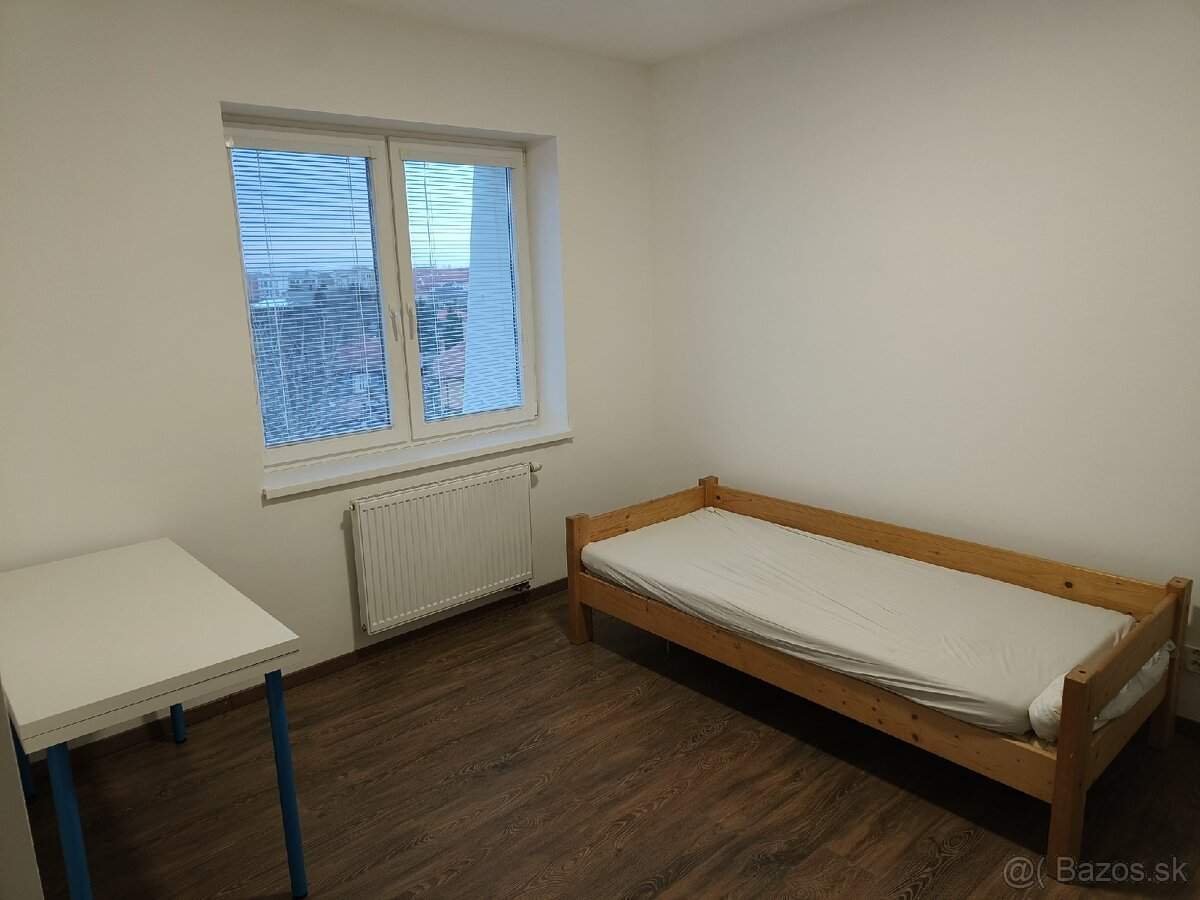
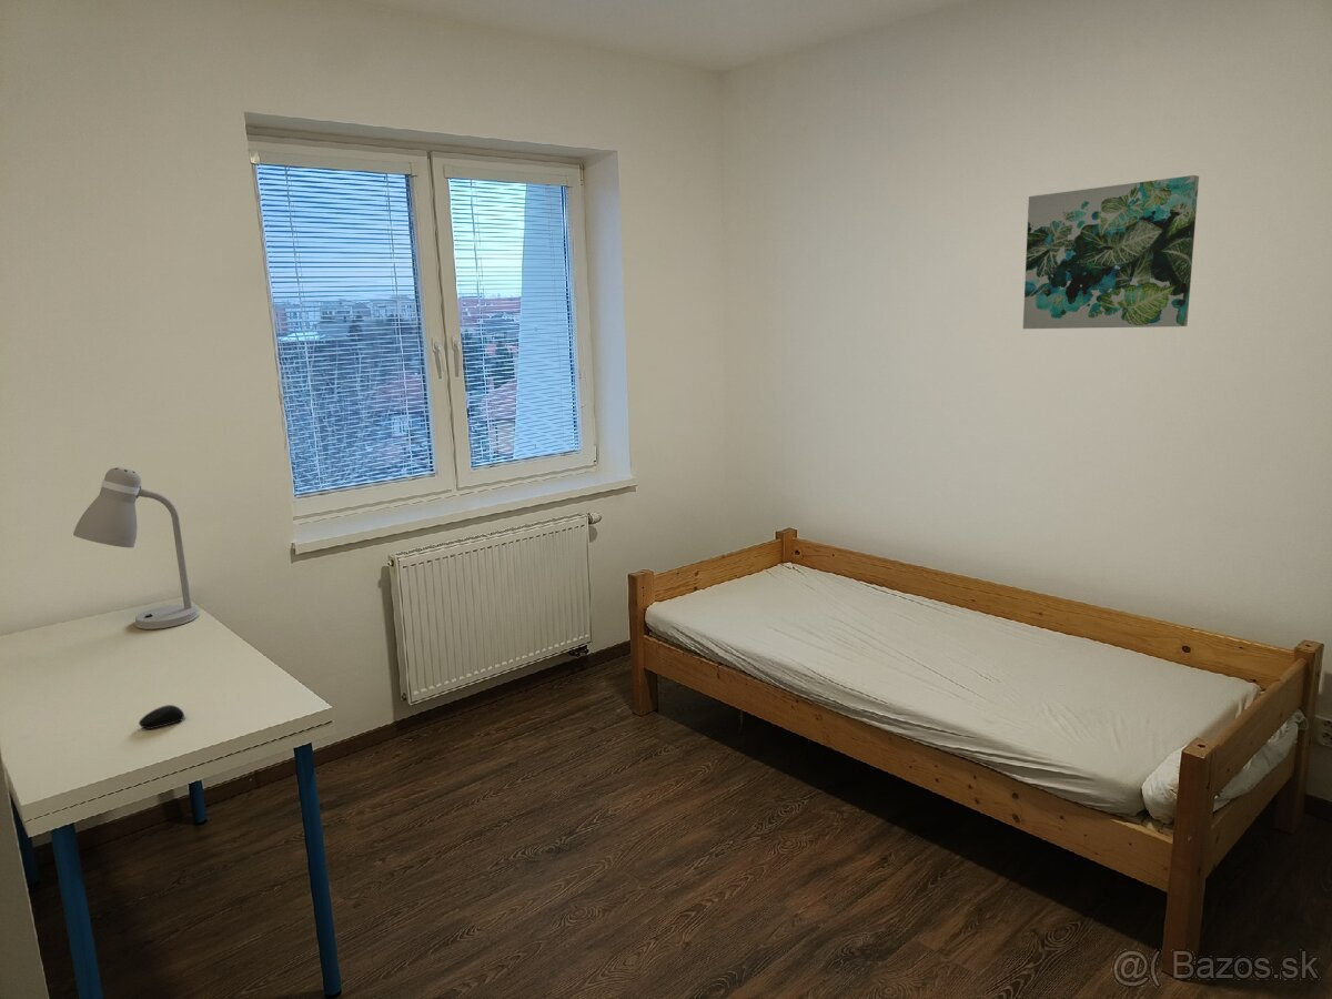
+ wall art (1104, 258)
+ computer mouse (161, 715)
+ desk lamp (133, 546)
